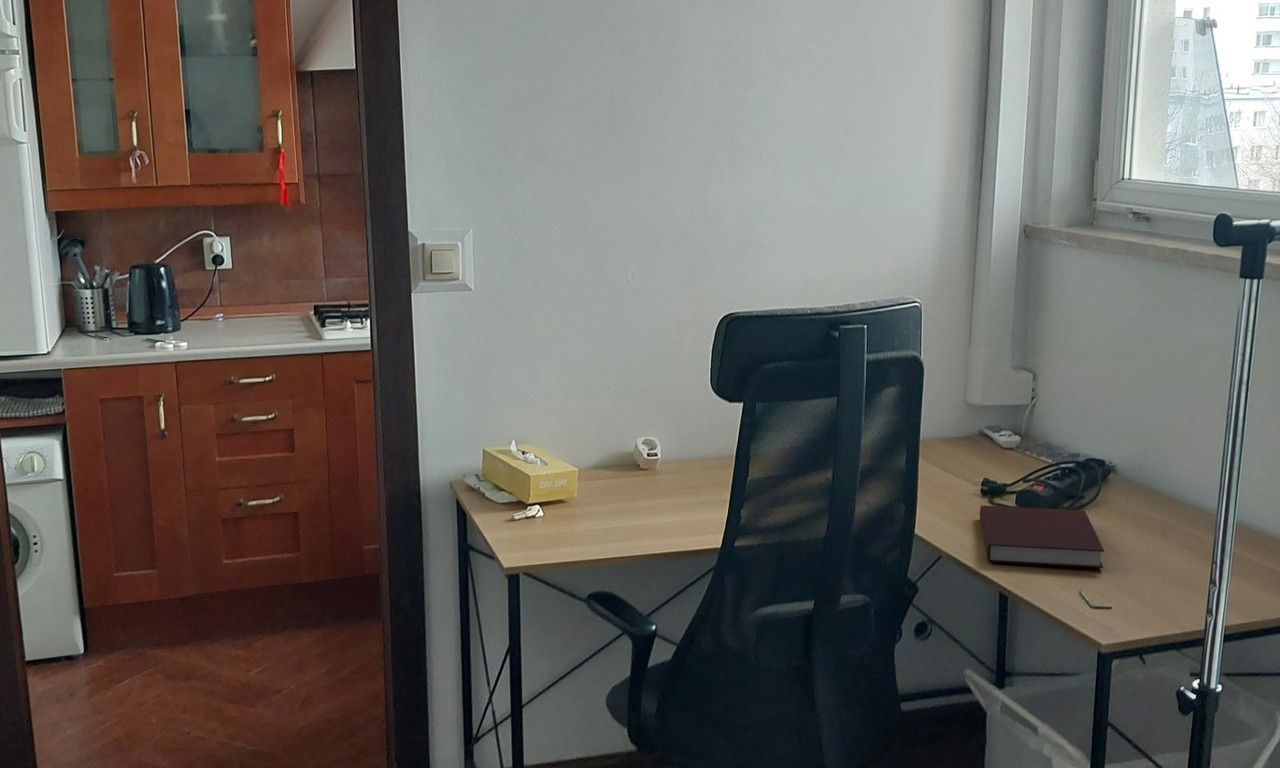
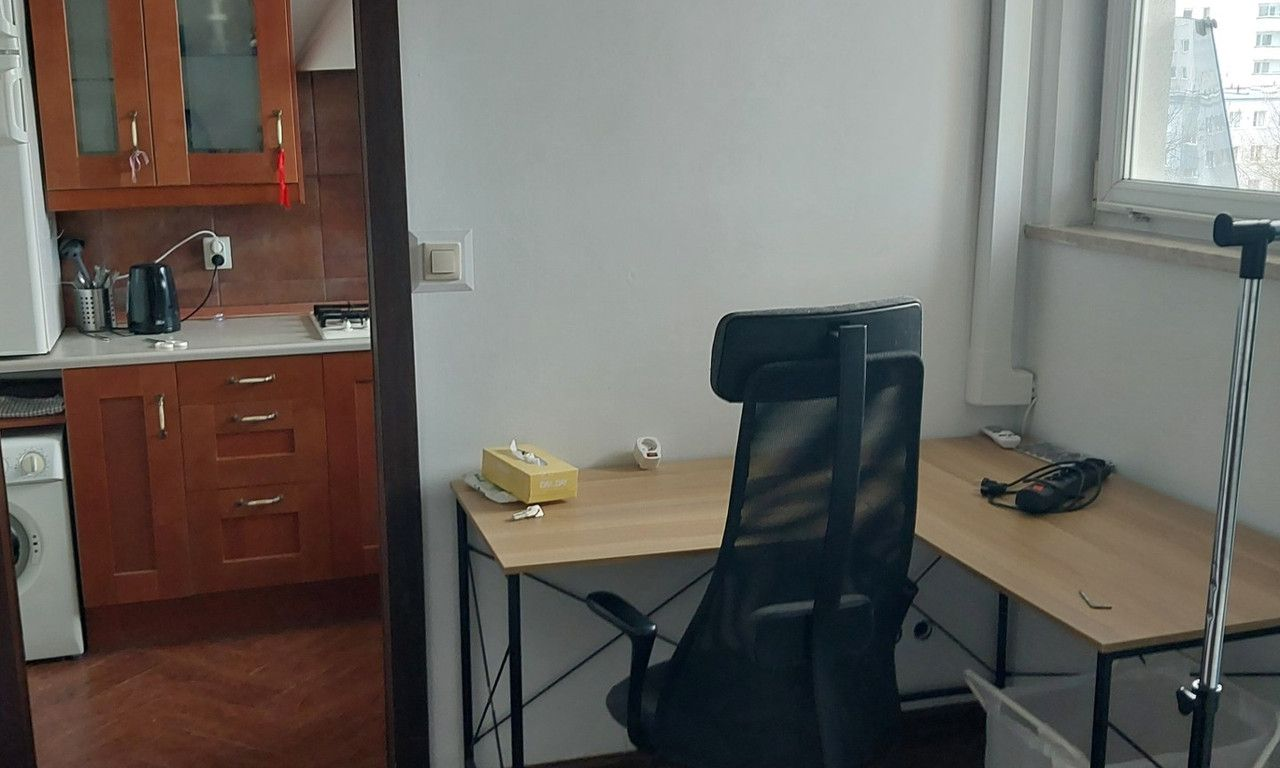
- notebook (1037, 534)
